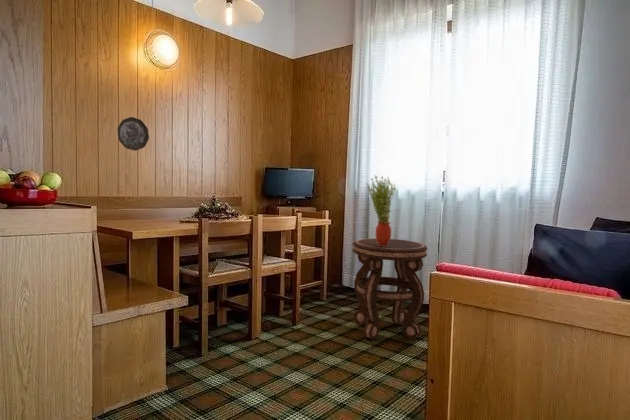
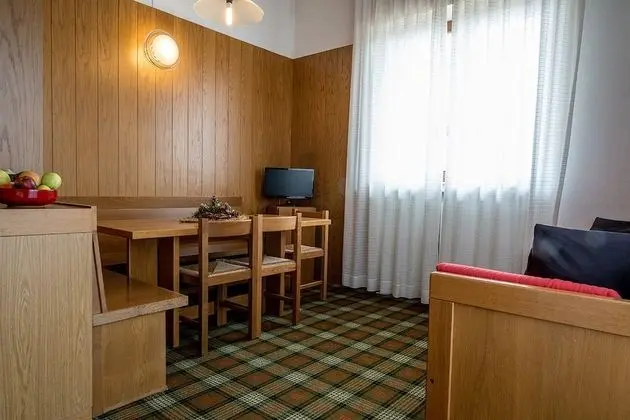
- decorative plate (132, 134)
- potted plant (379, 210)
- side table (387, 284)
